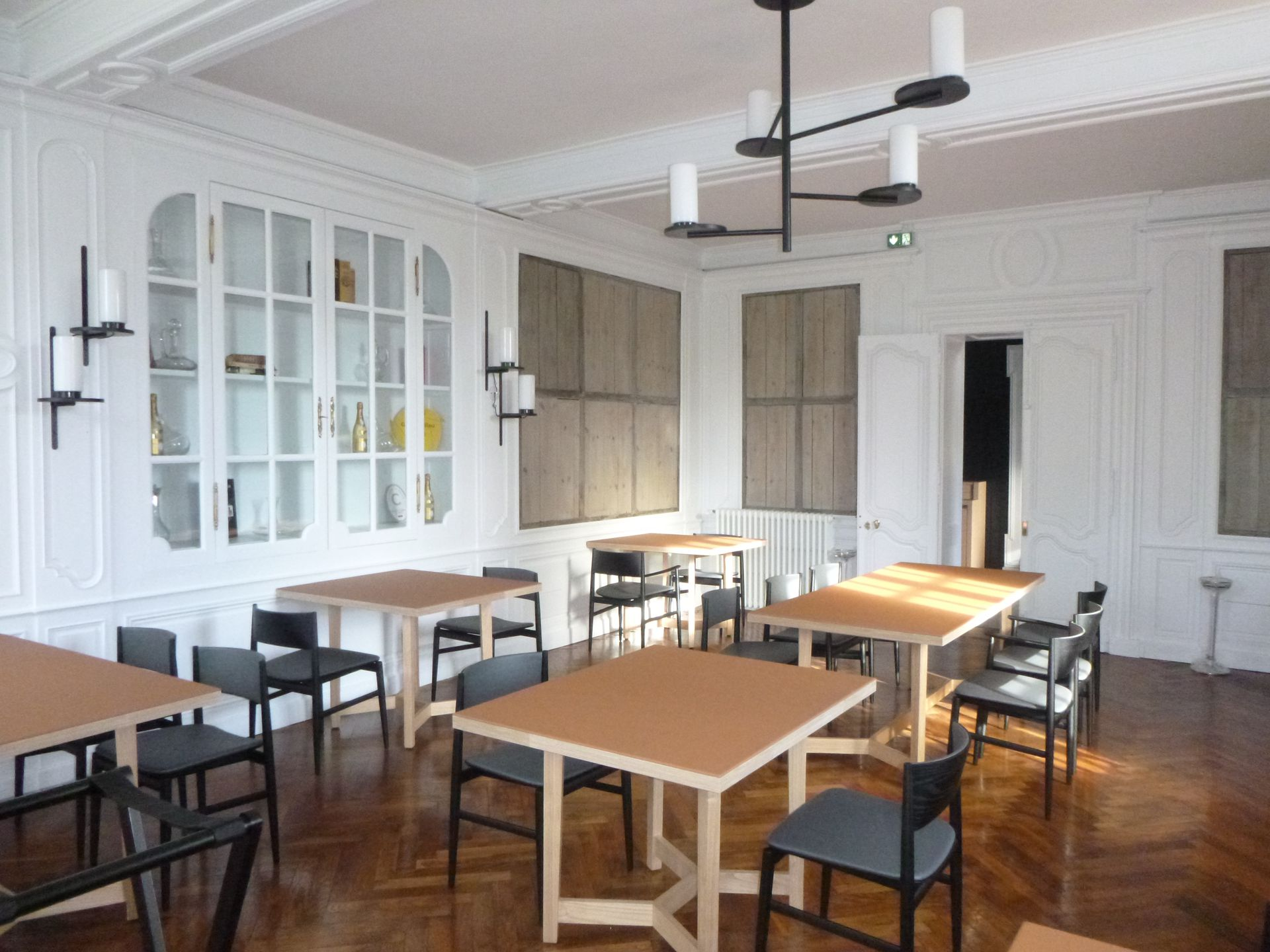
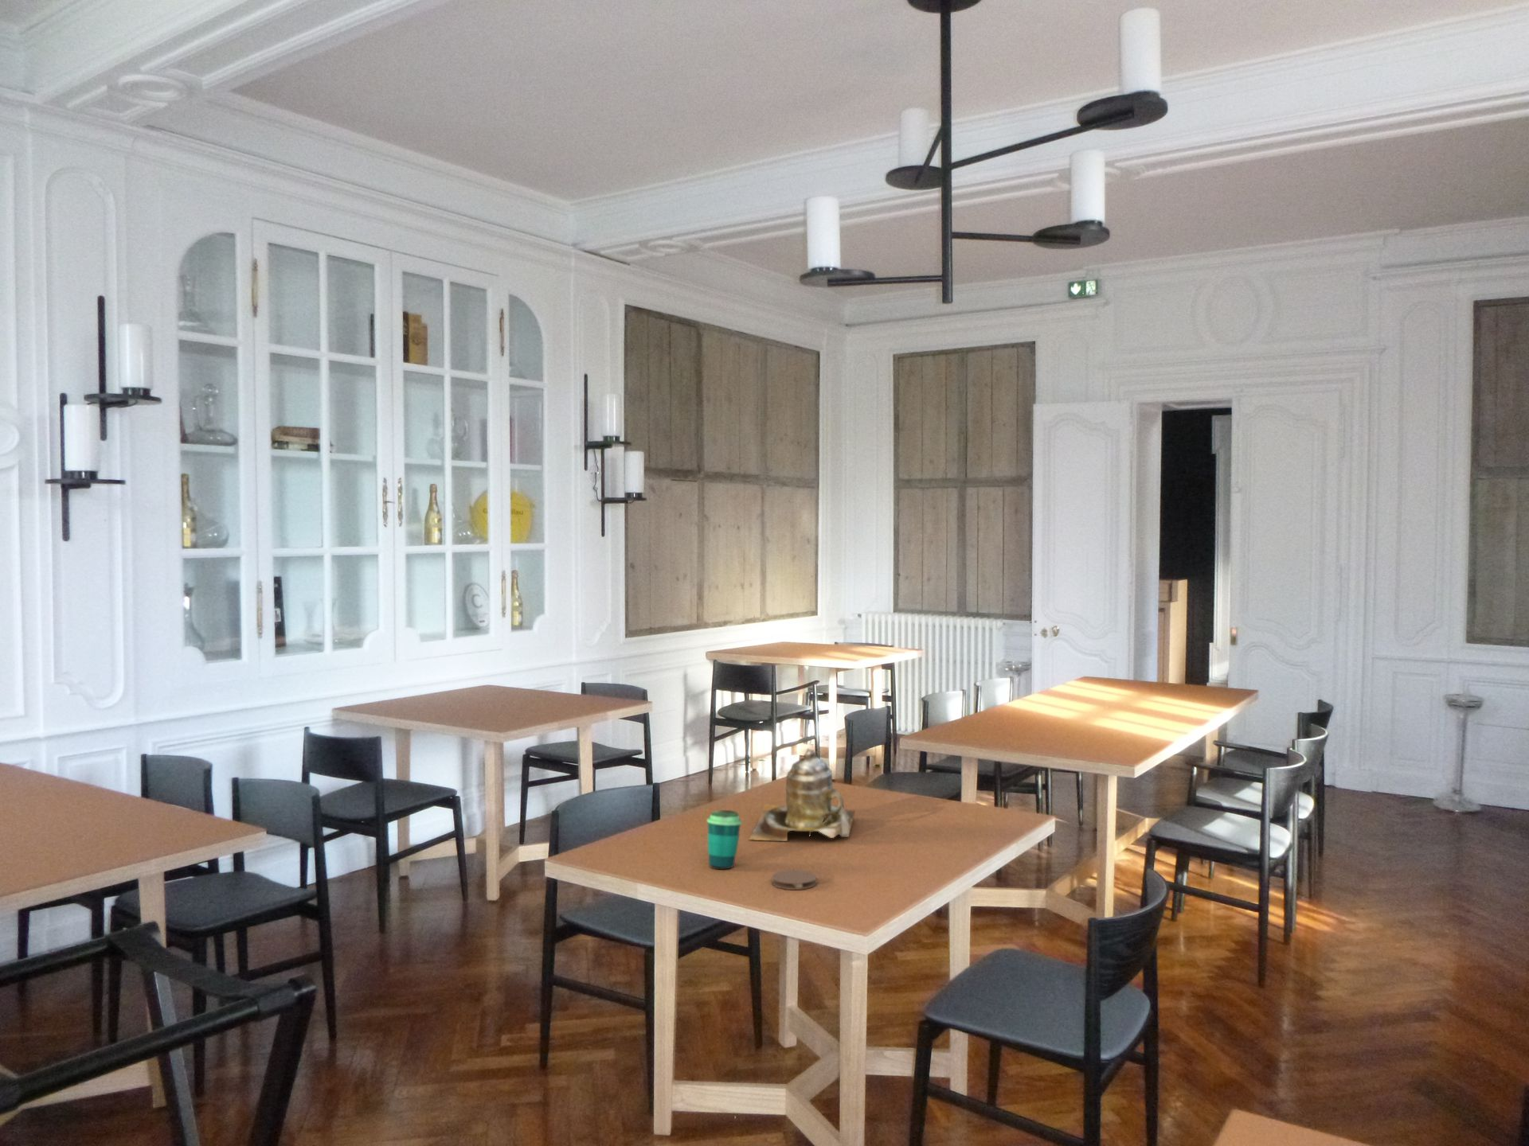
+ cup (724, 839)
+ teapot (803, 787)
+ coaster (793, 880)
